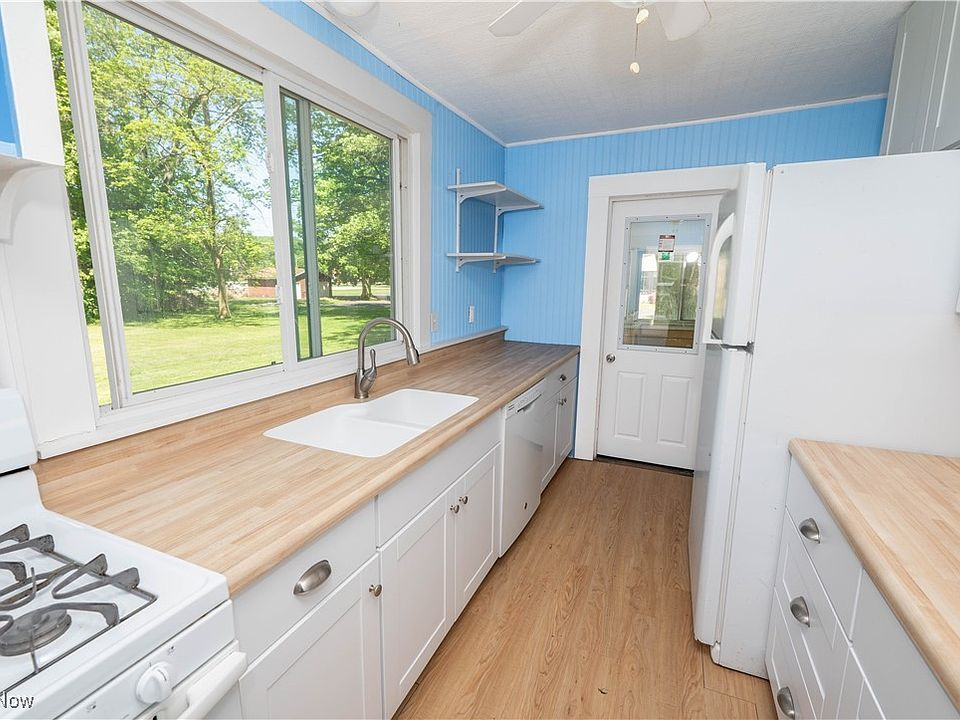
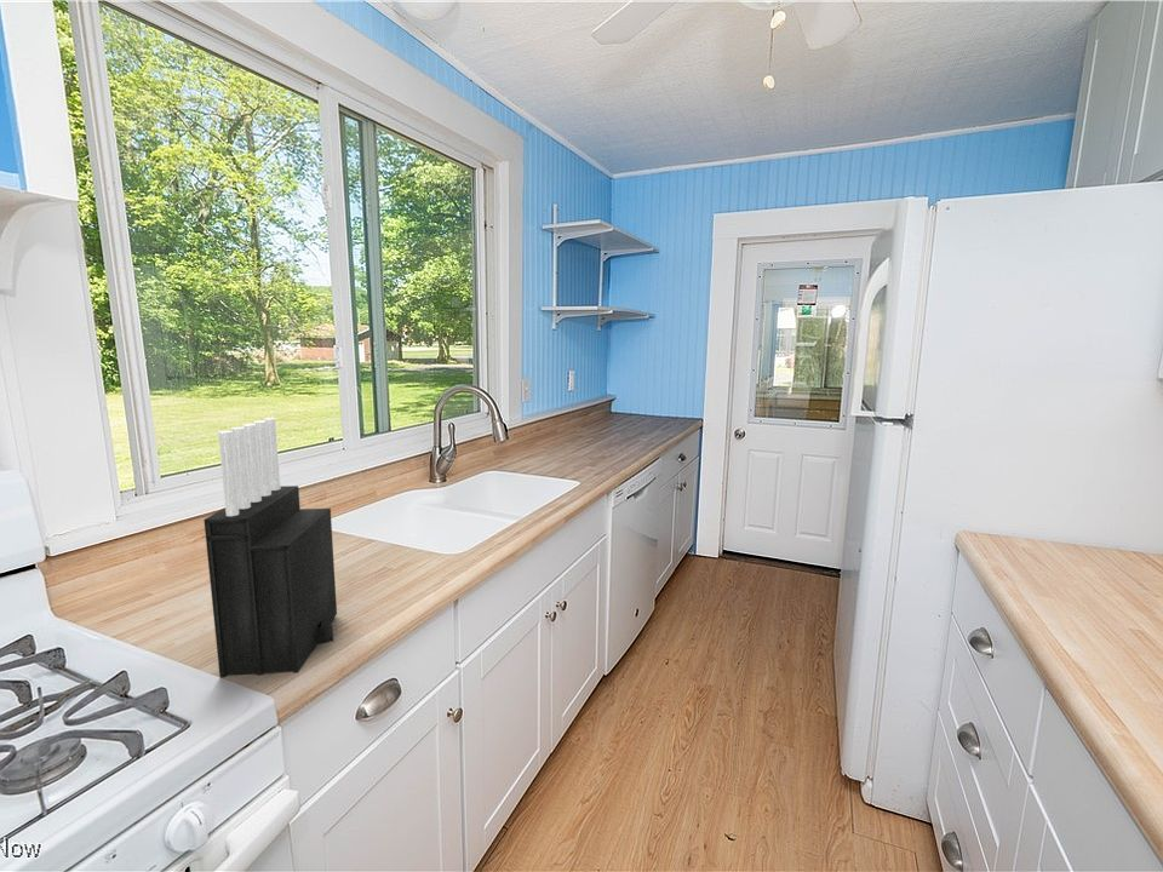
+ knife block (283, 537)
